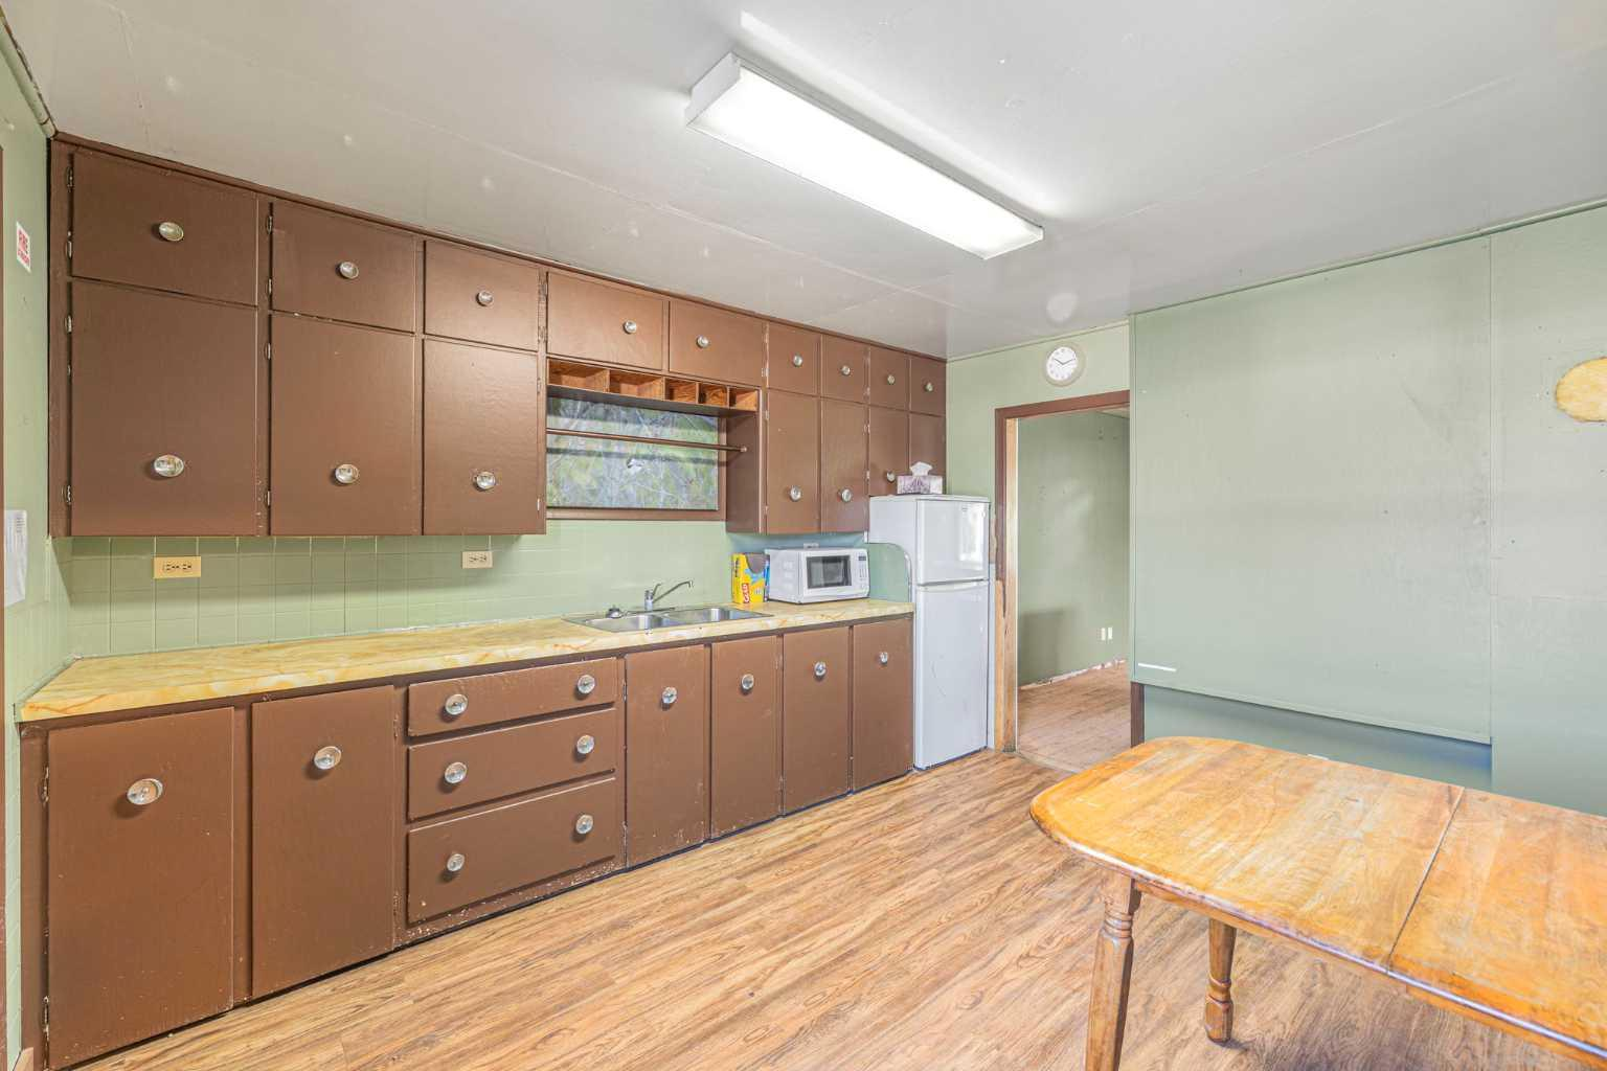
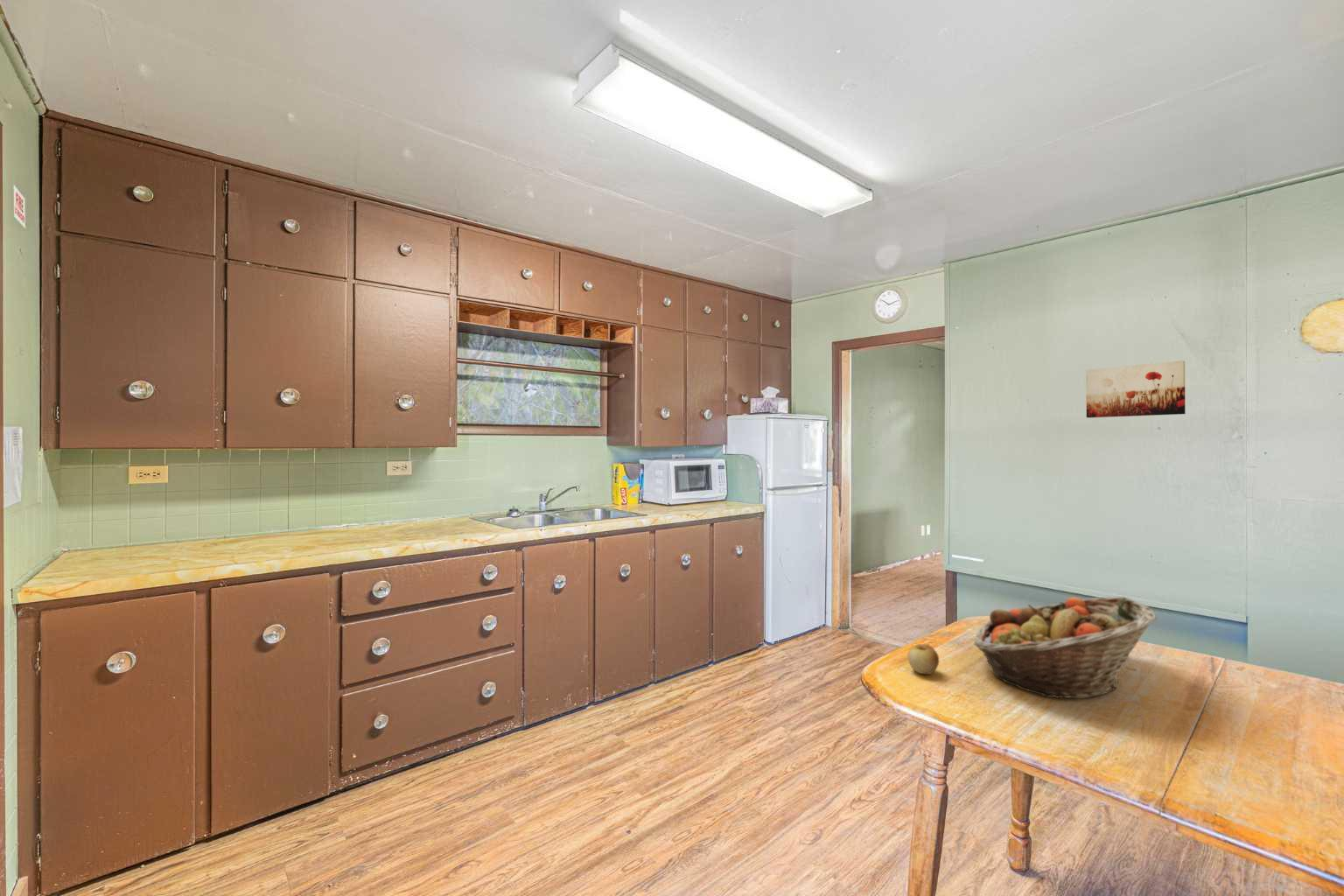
+ apple (923, 657)
+ wall art (1133, 390)
+ fruit basket (1059, 637)
